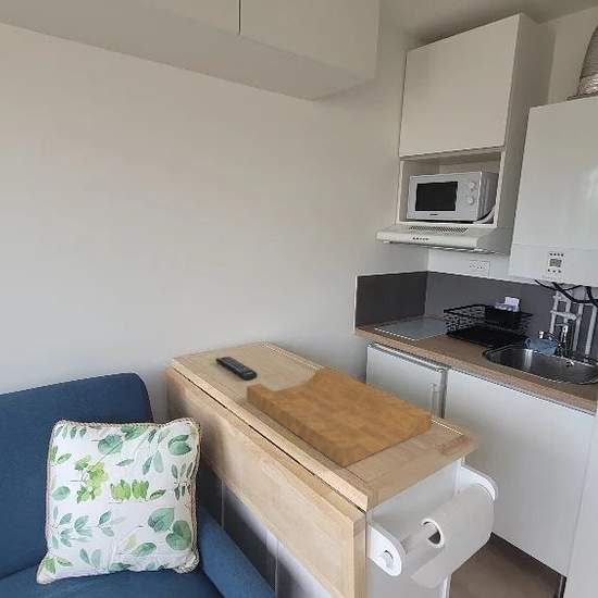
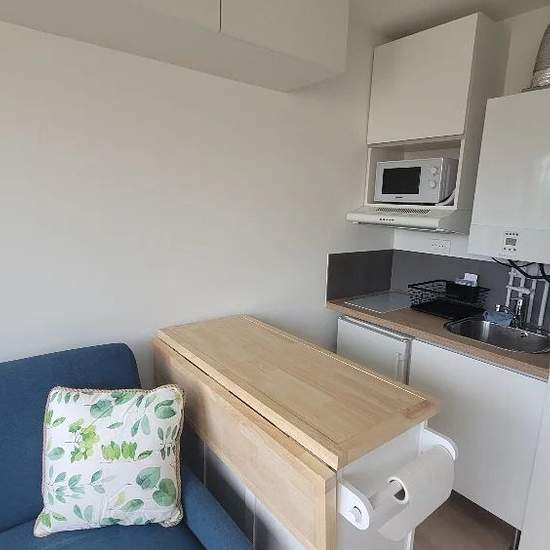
- cutting board (333, 406)
- remote control (235, 367)
